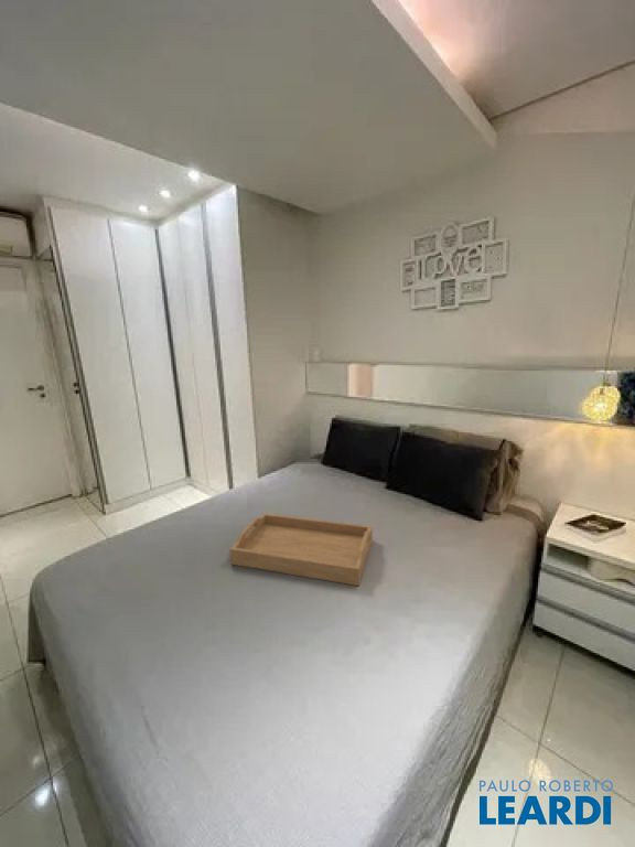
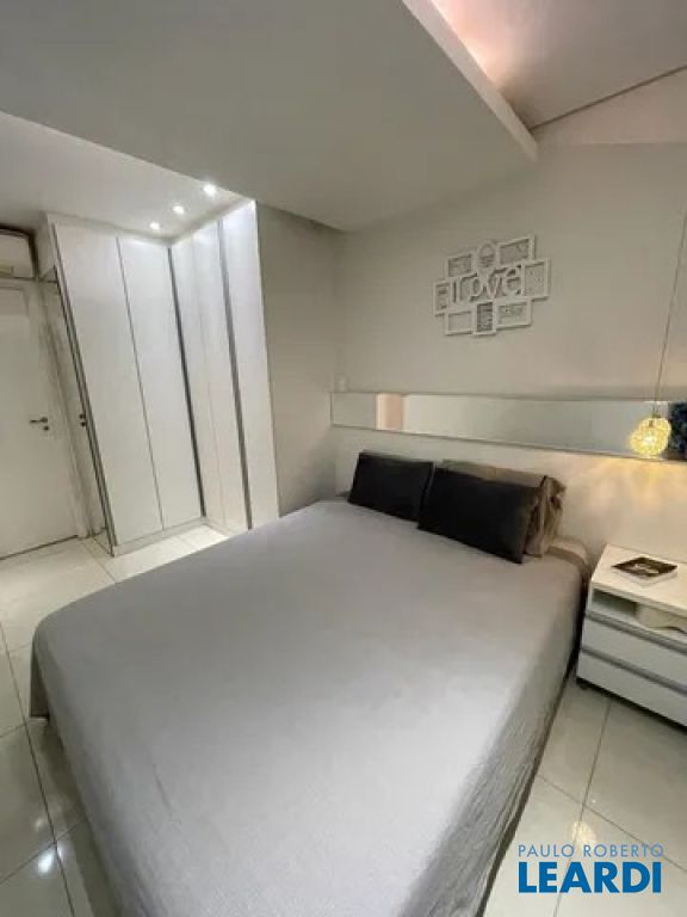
- serving tray (304, 542)
